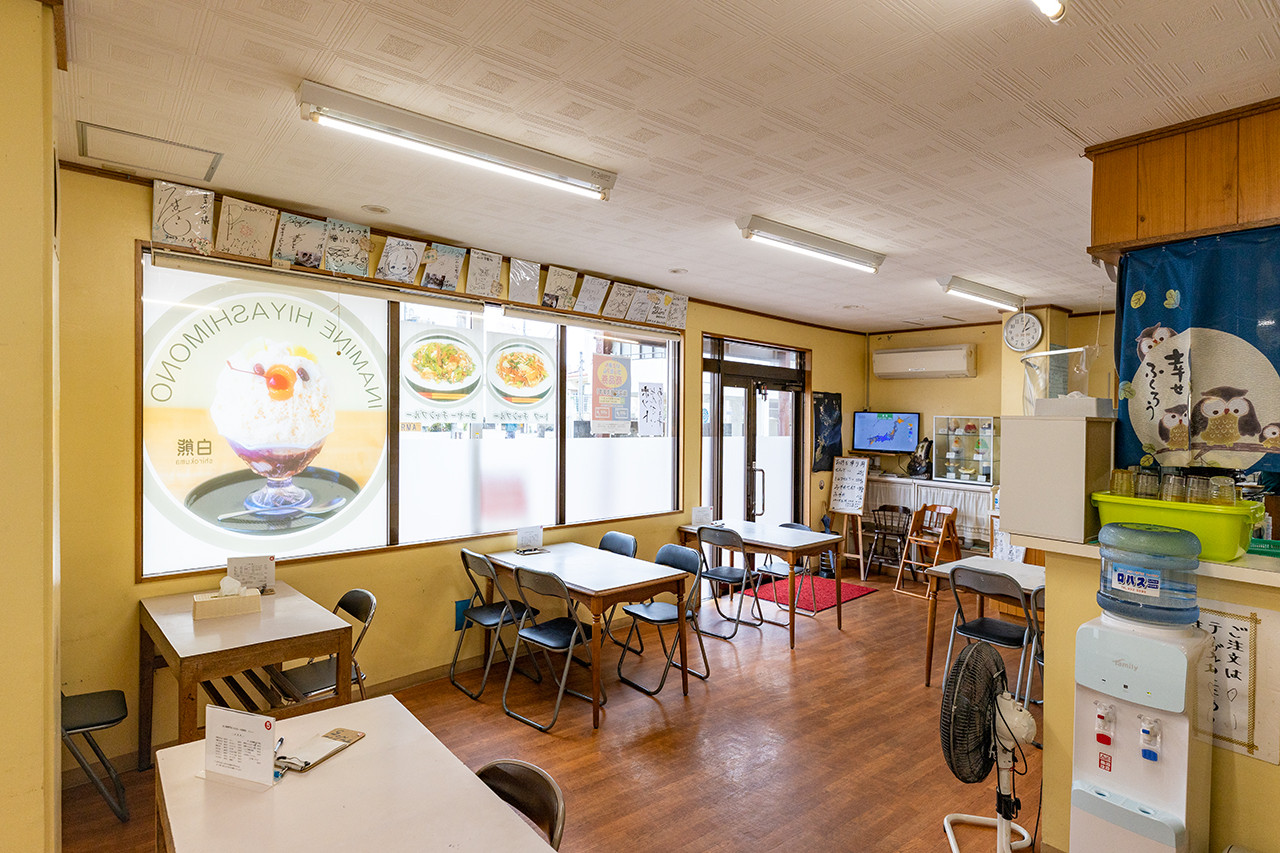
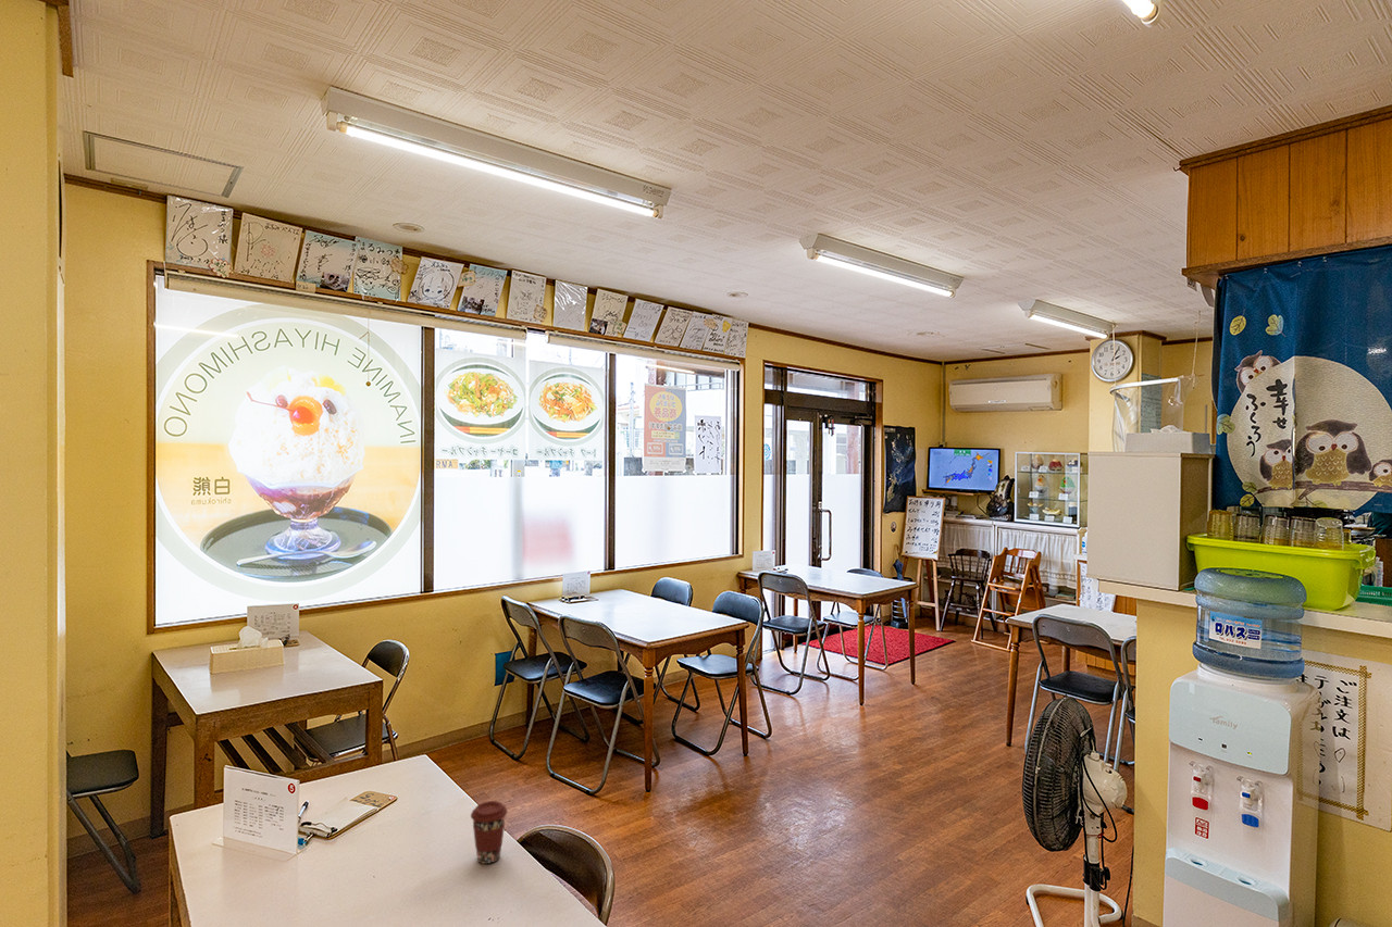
+ coffee cup (488, 832)
